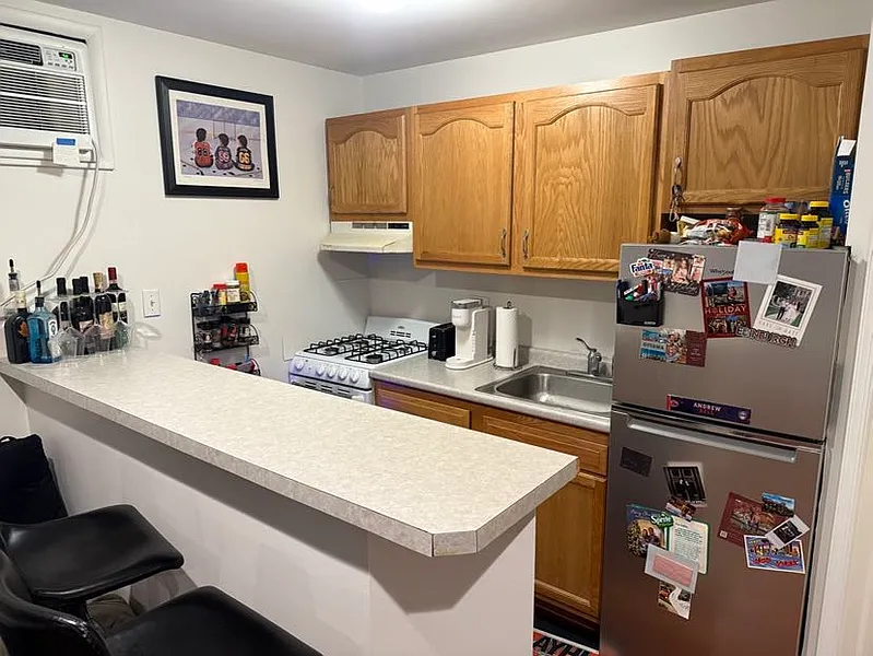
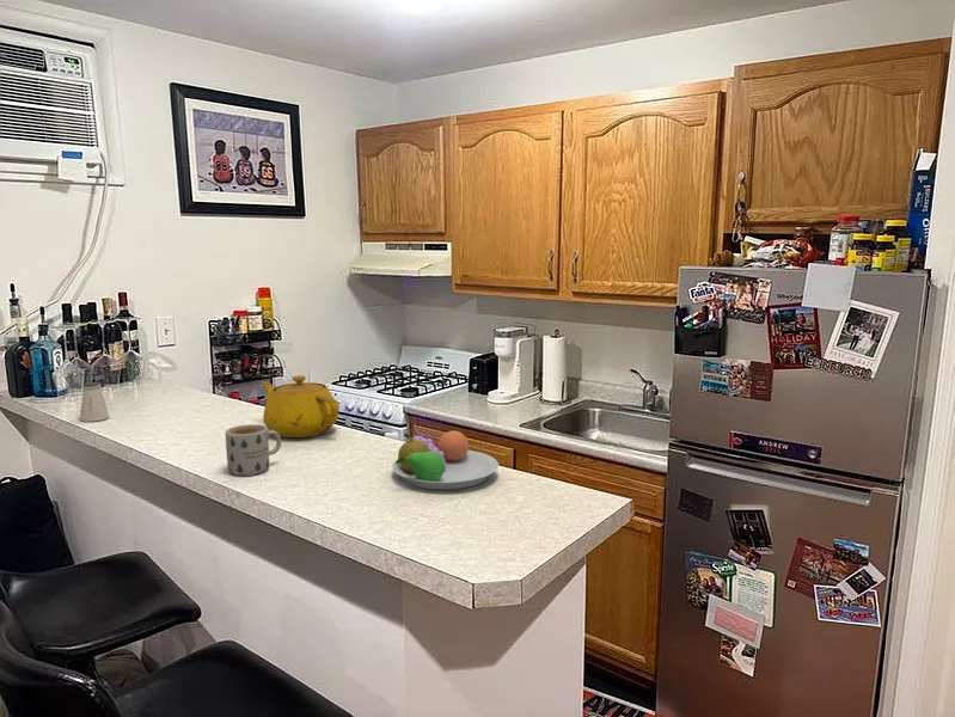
+ mug (255, 448)
+ fruit bowl (441, 454)
+ saltshaker (92, 400)
+ teapot (298, 403)
